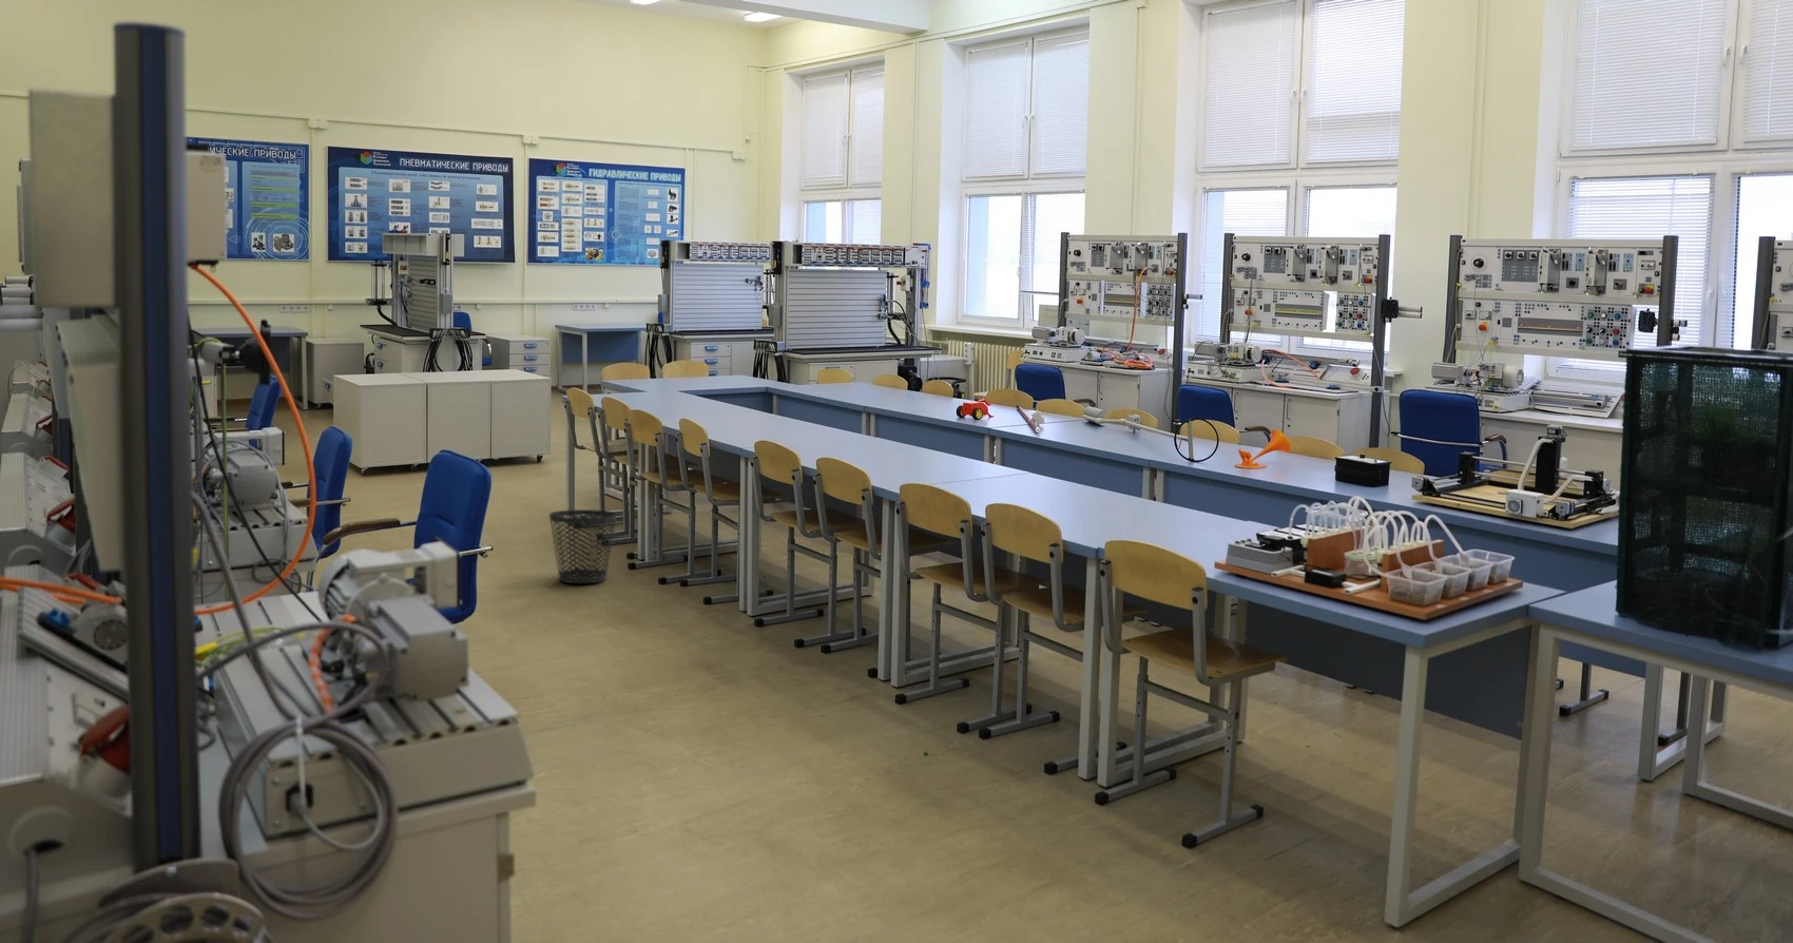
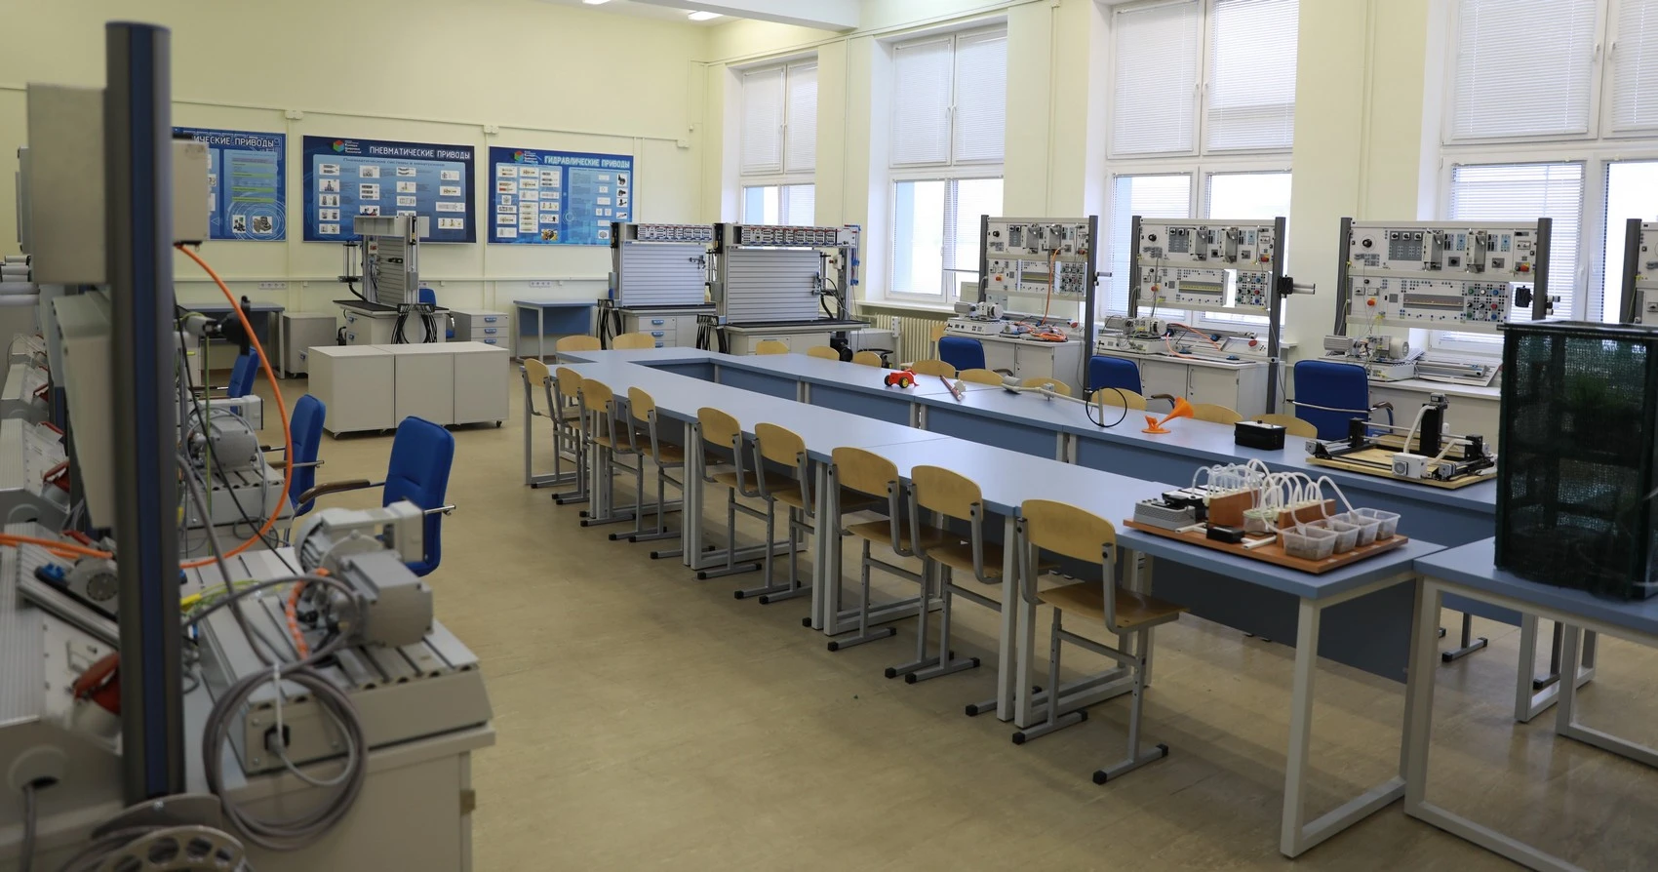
- wastebasket (582, 547)
